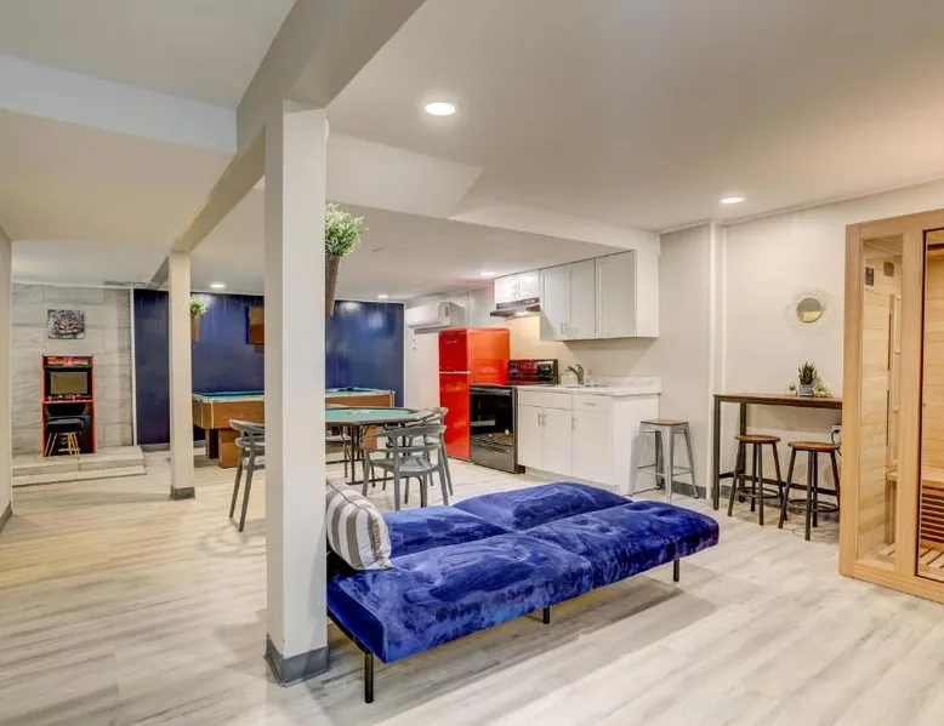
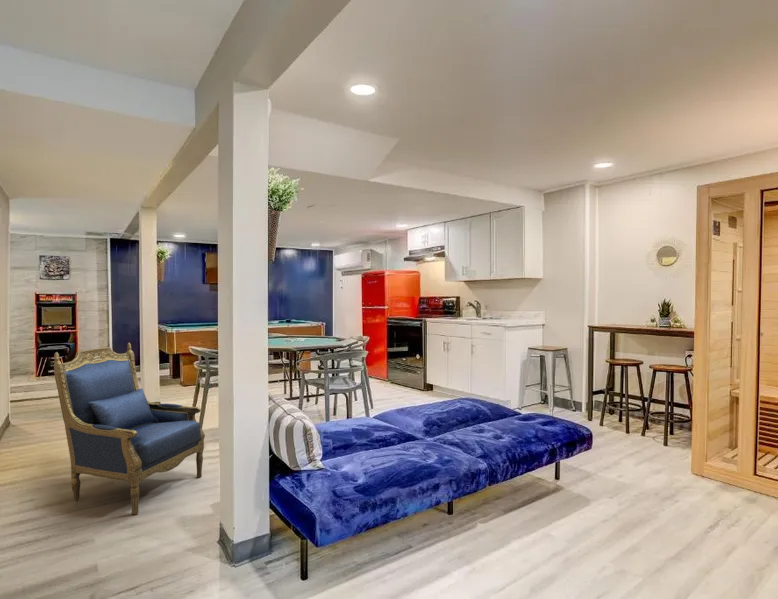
+ armchair (133, 418)
